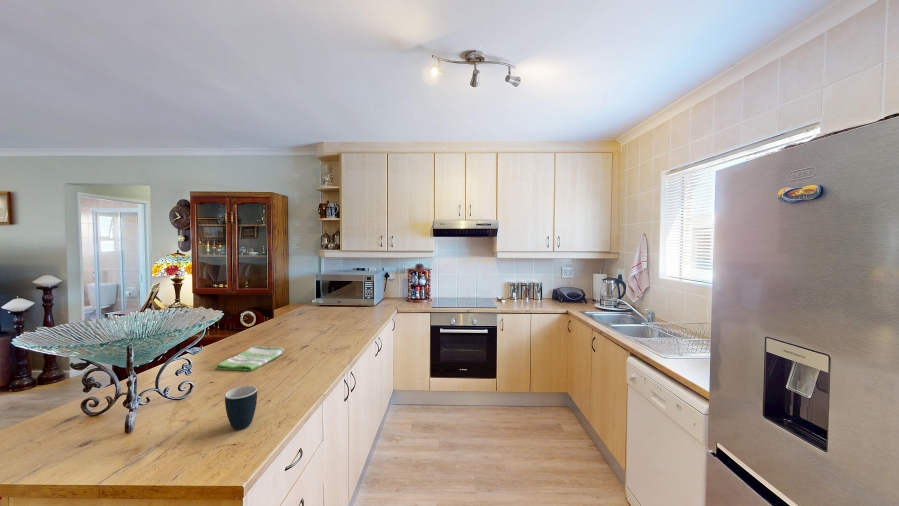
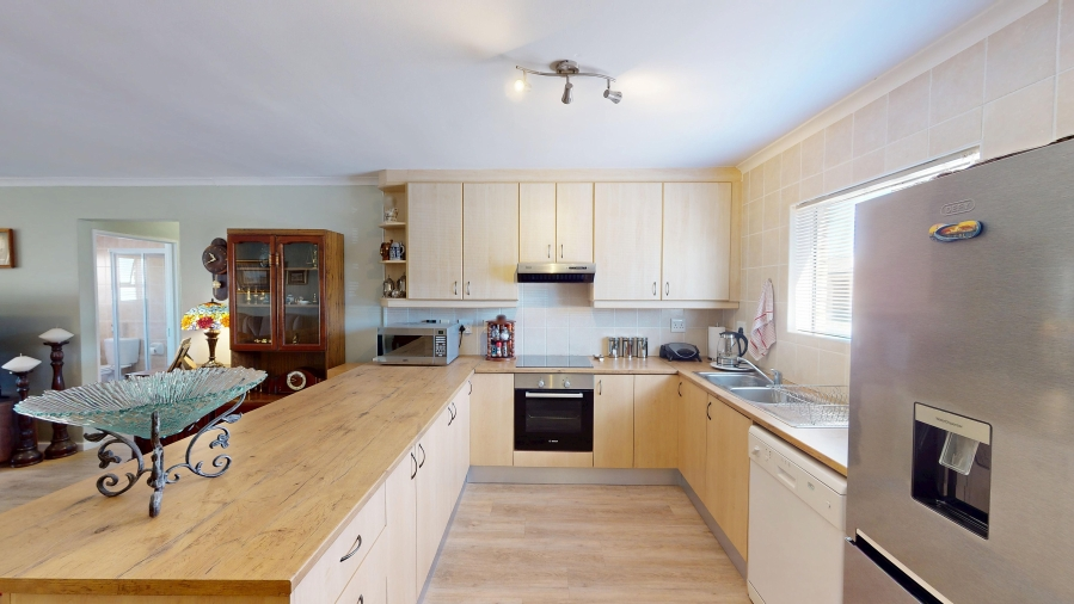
- dish towel (252, 357)
- mug (244, 405)
